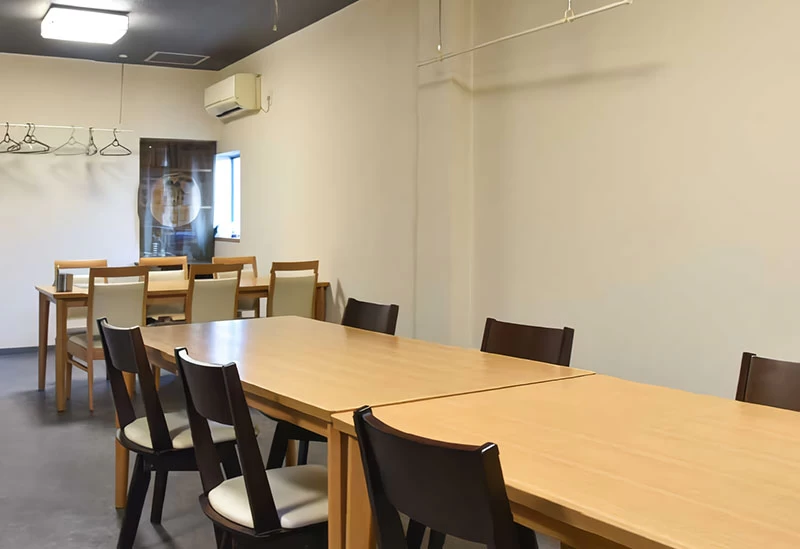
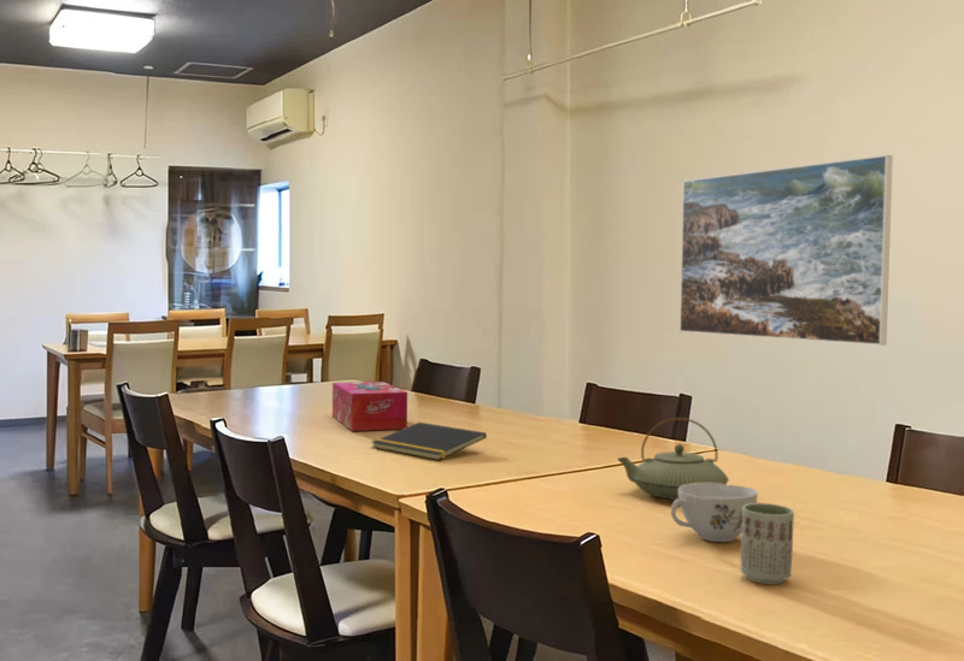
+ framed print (774, 253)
+ tissue box (368, 405)
+ teapot (672, 455)
+ cup (766, 543)
+ notepad (428, 439)
+ teacup (711, 513)
